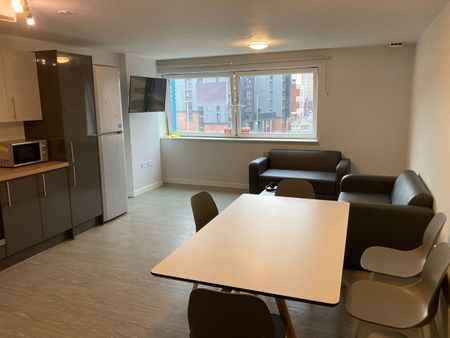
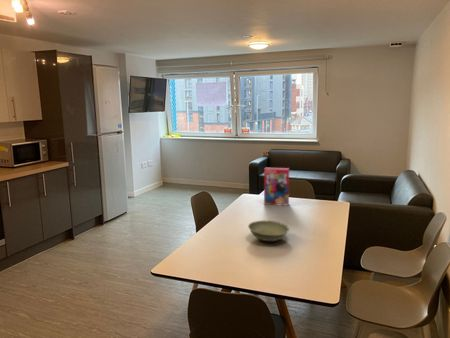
+ bowl (268, 232)
+ cereal box (276, 186)
